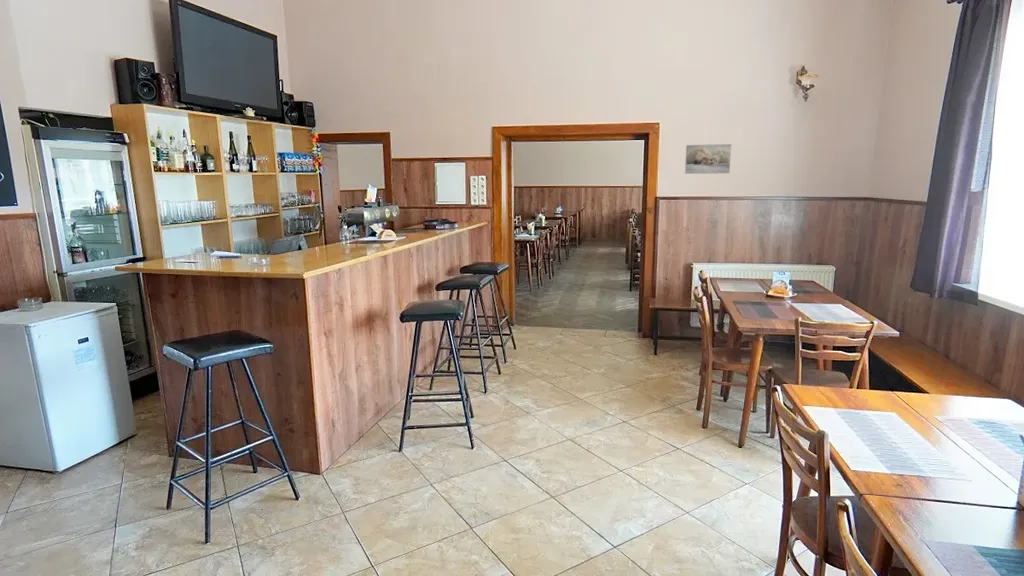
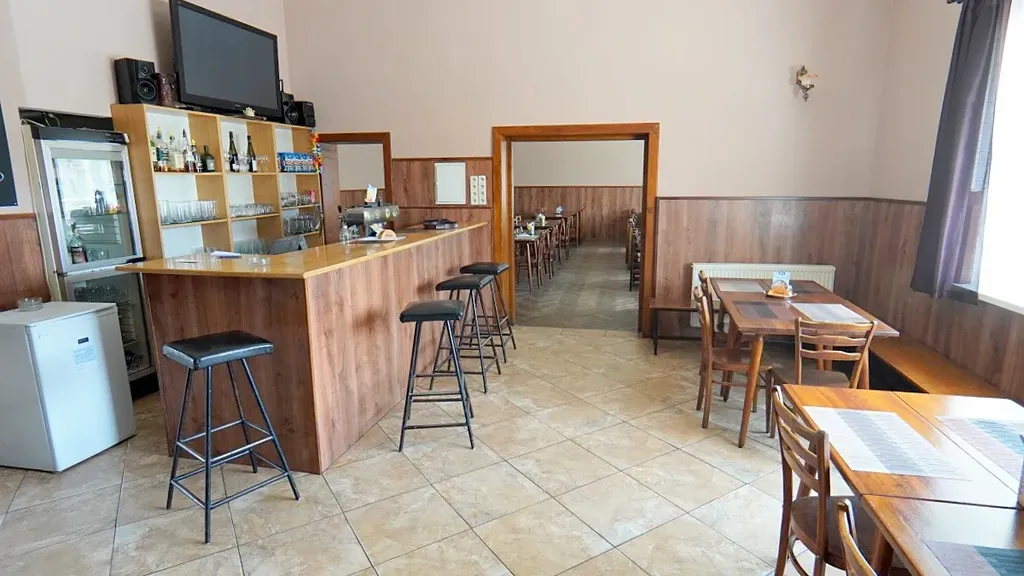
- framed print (707, 159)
